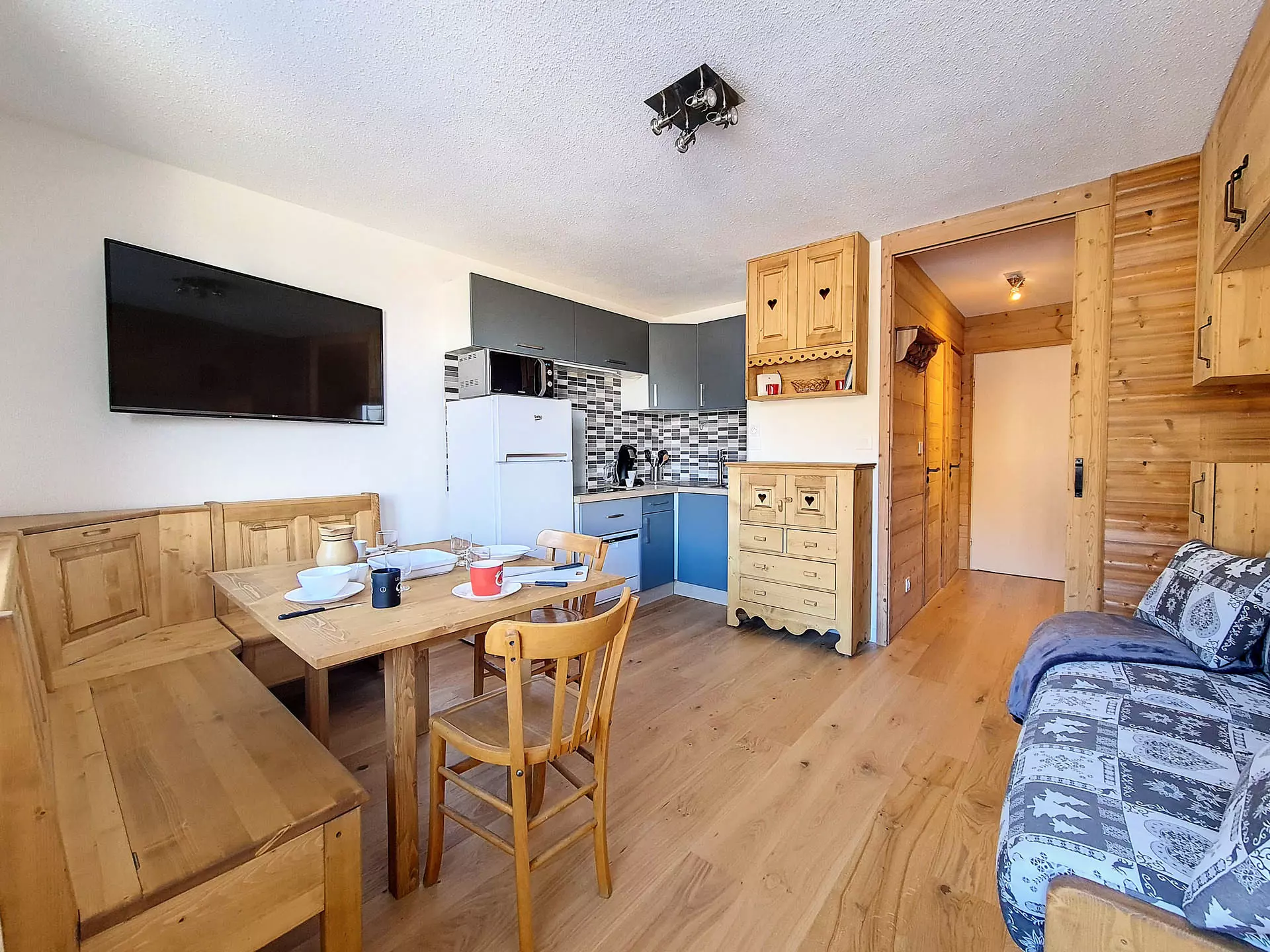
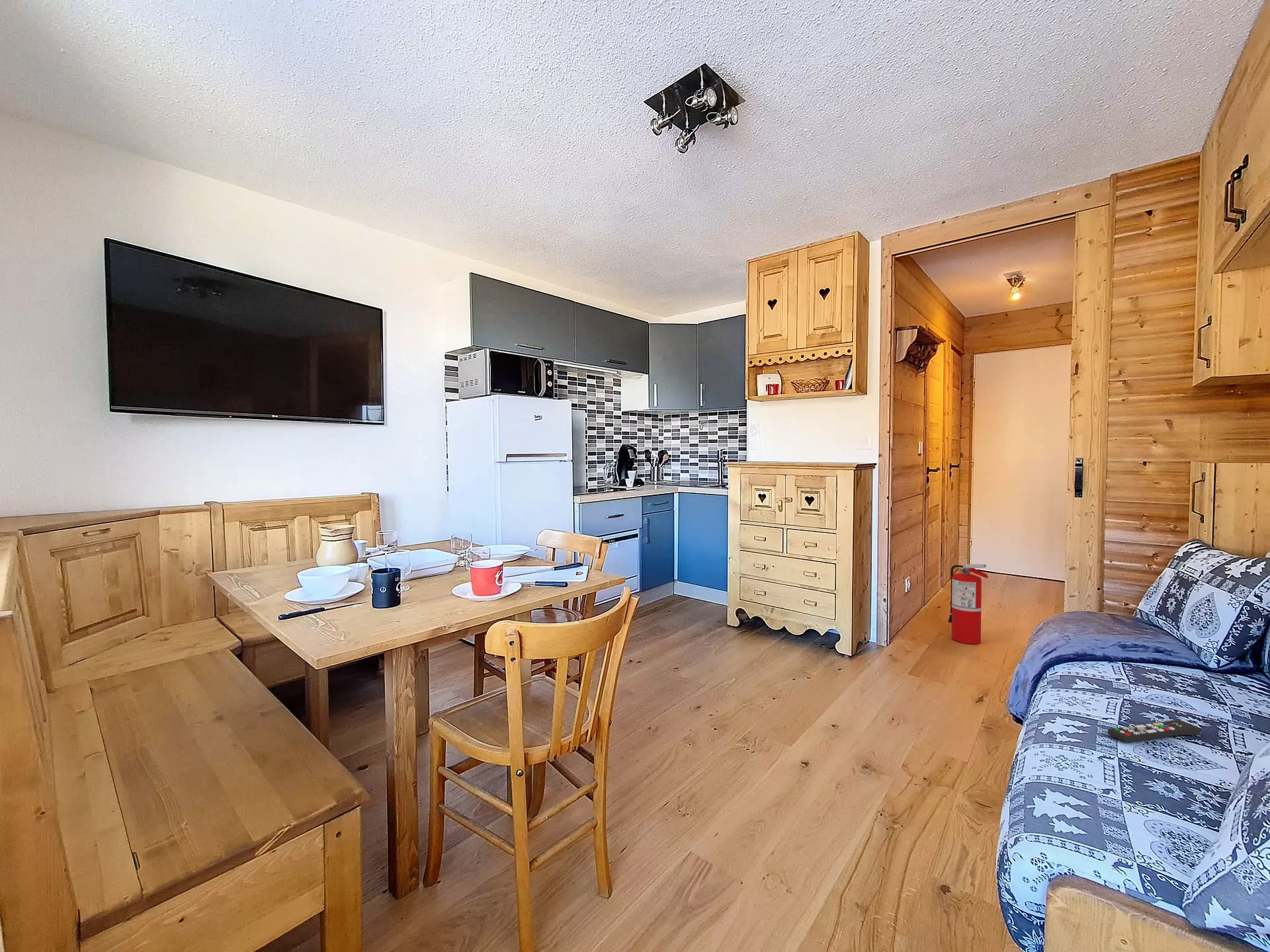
+ remote control (1154, 731)
+ fire extinguisher (967, 601)
